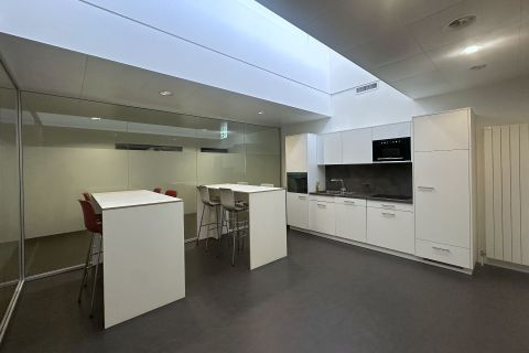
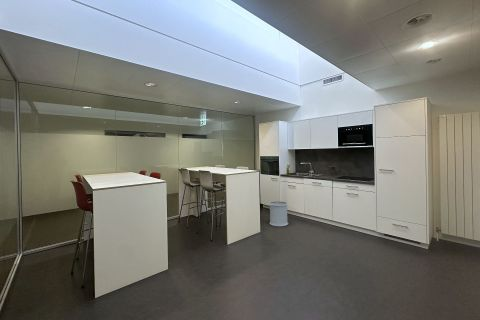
+ waste bin (278, 213)
